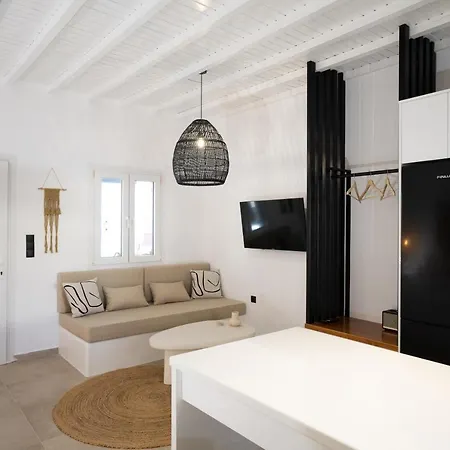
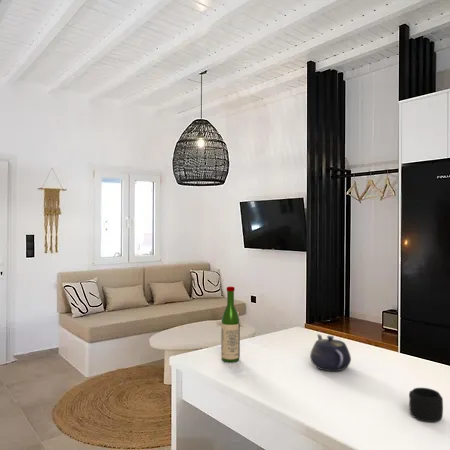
+ mug (422, 402)
+ teapot (329, 351)
+ wine bottle (230, 323)
